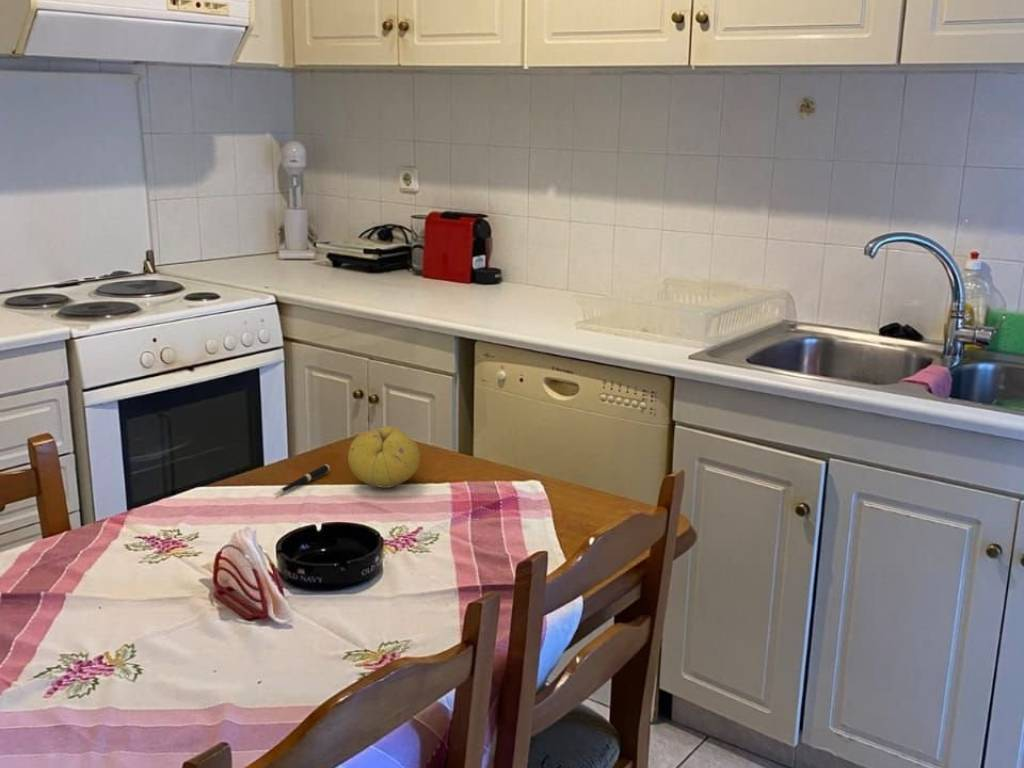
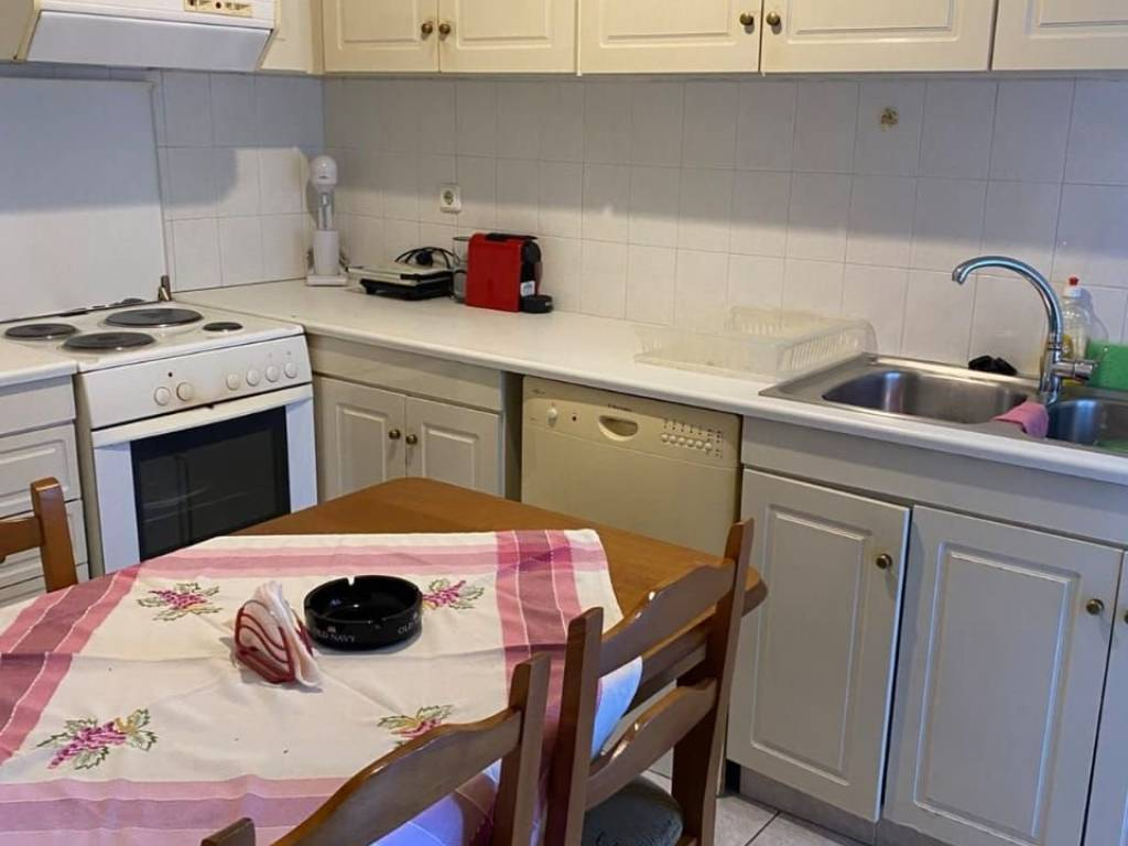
- fruit (385, 458)
- pen (301, 479)
